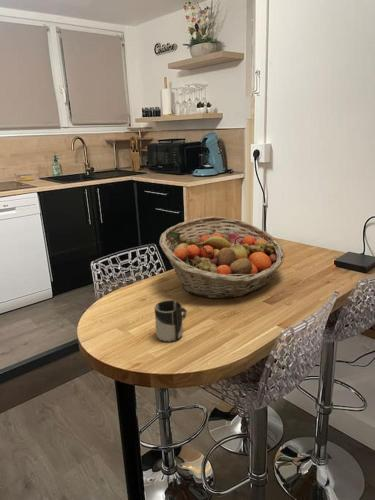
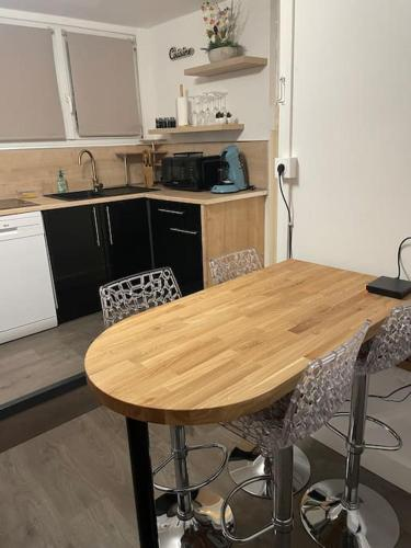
- fruit basket (223, 254)
- cup (172, 319)
